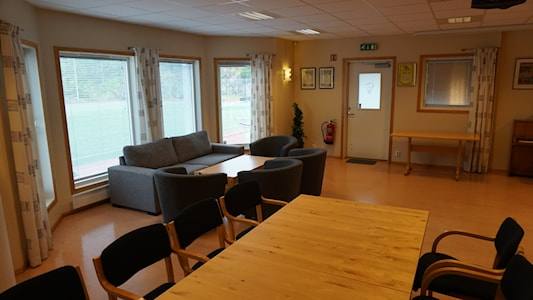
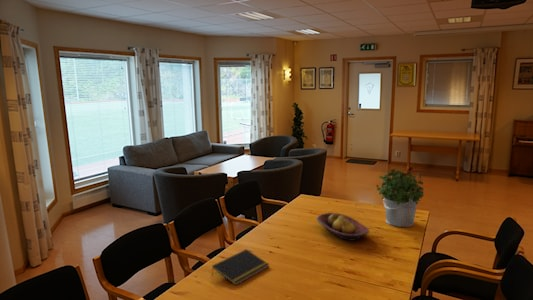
+ fruit bowl (341, 224)
+ potted plant (399, 197)
+ notepad (241, 266)
